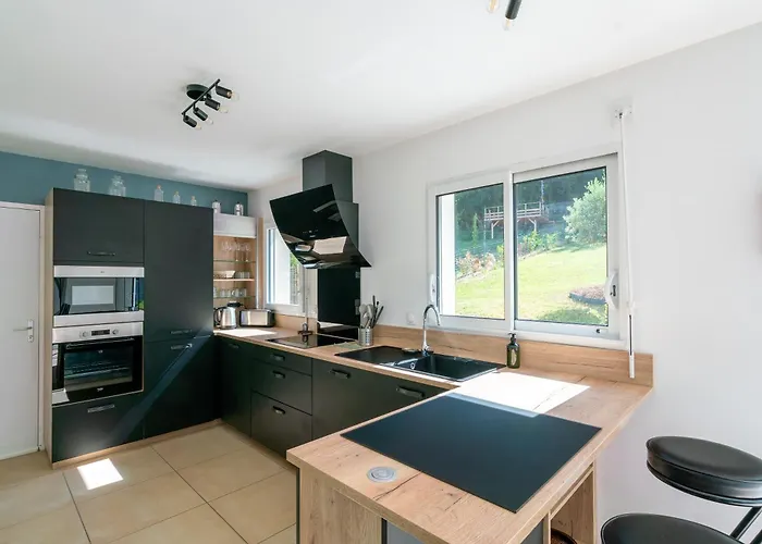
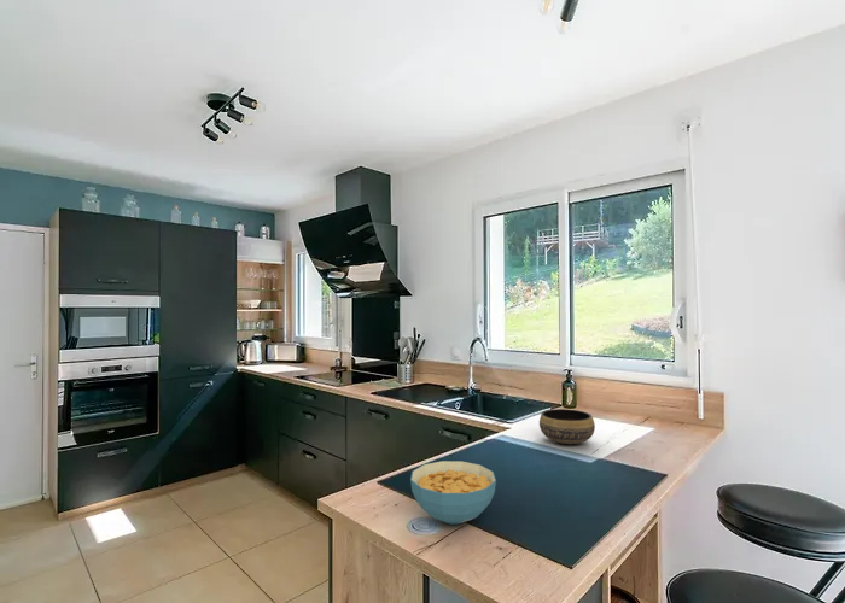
+ cereal bowl (453, 496)
+ bowl (566, 427)
